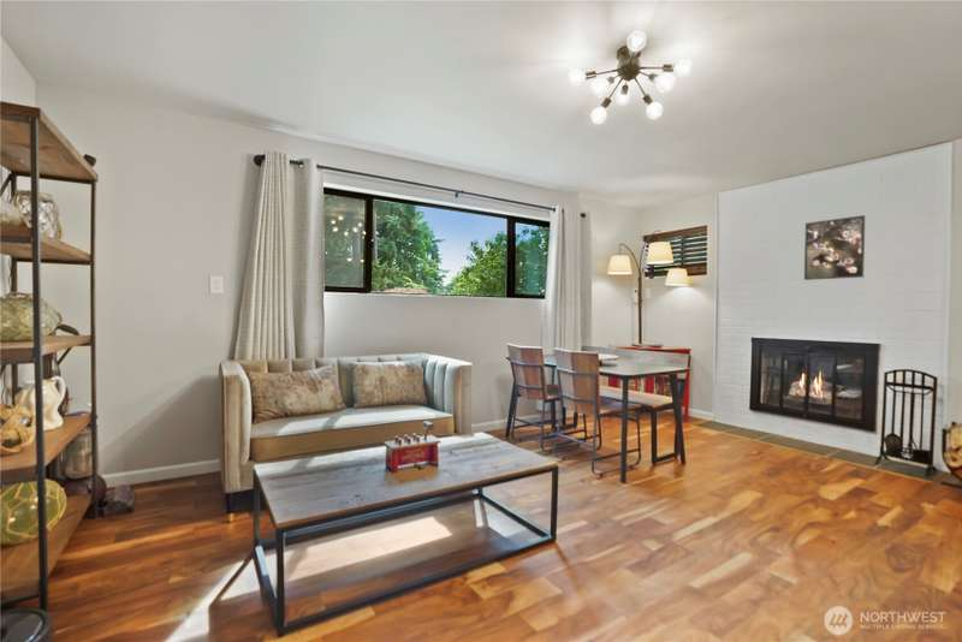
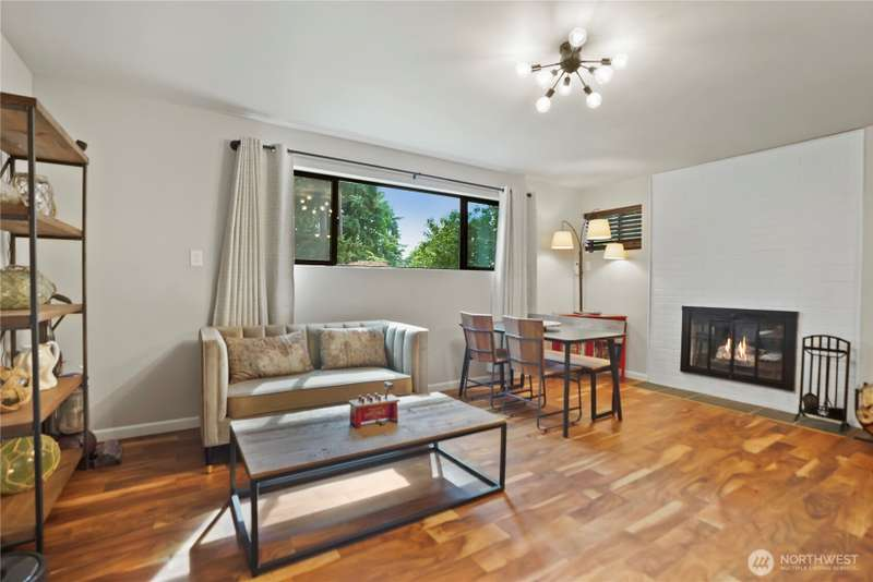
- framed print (832, 249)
